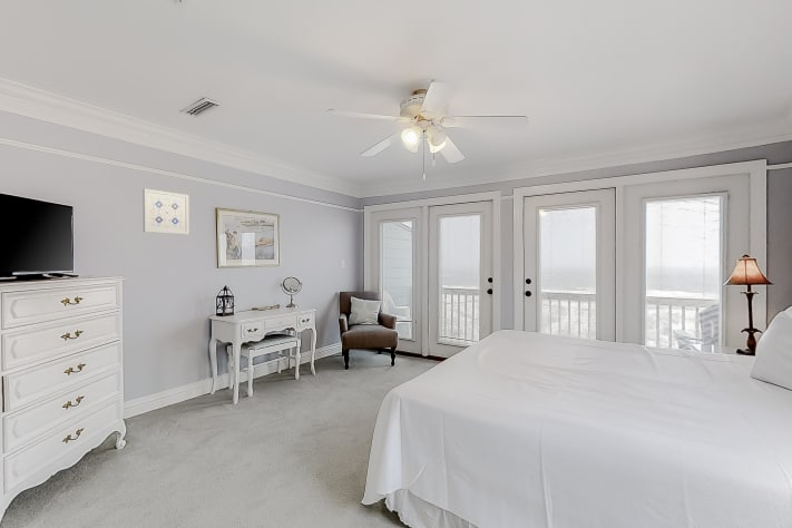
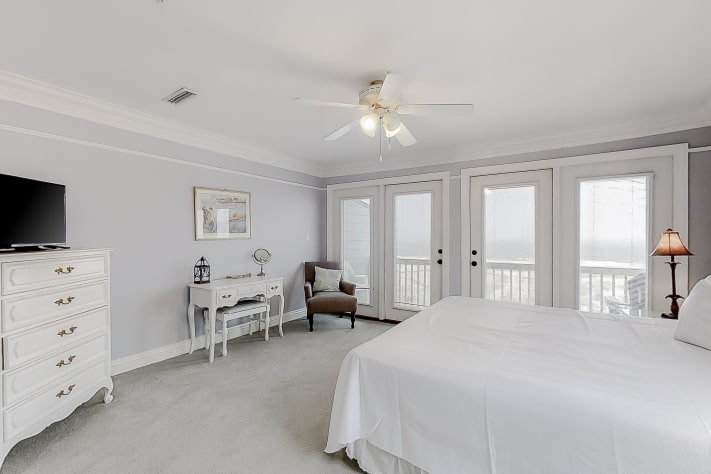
- wall art (166, 212)
